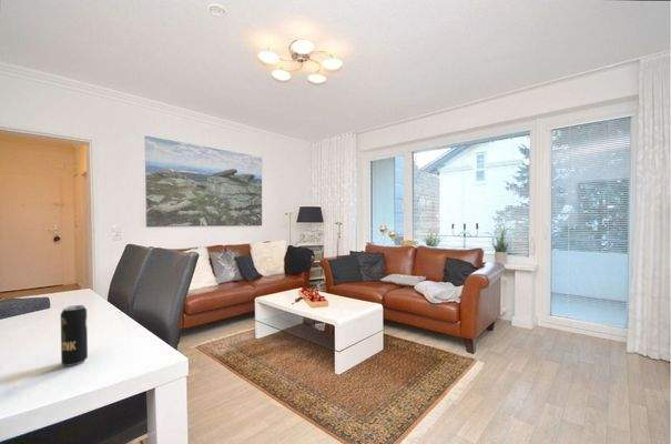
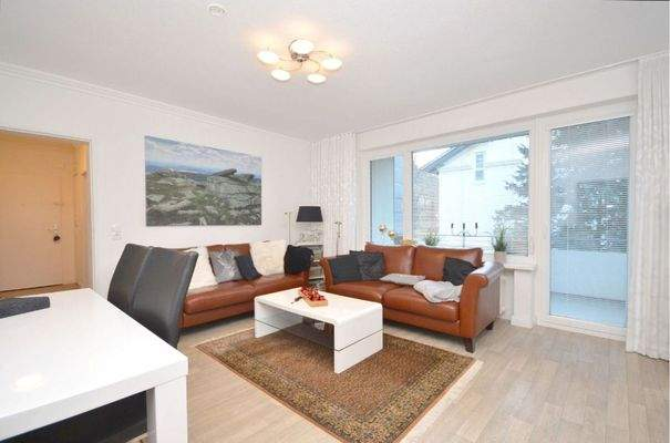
- beverage can (74, 333)
